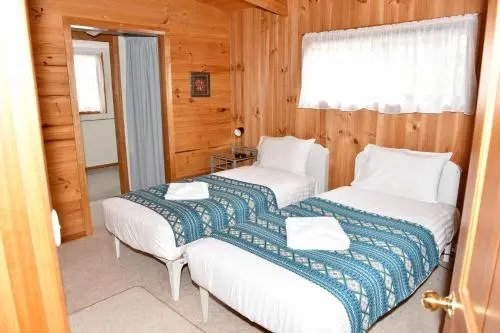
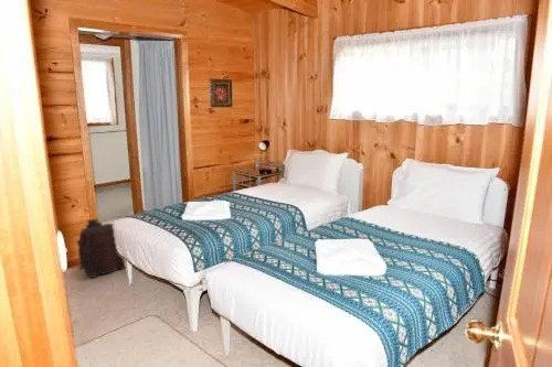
+ backpack (102, 246)
